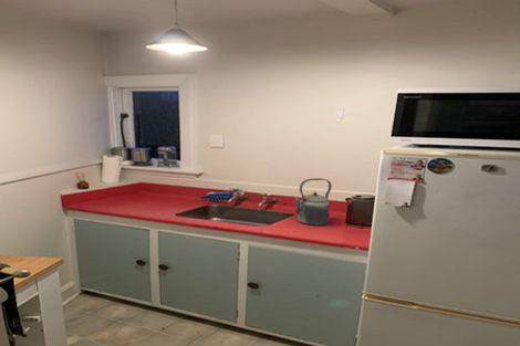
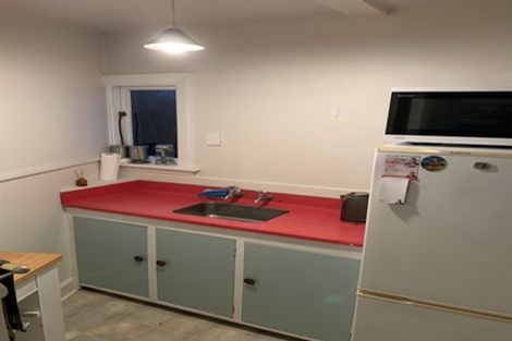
- kettle (311, 200)
